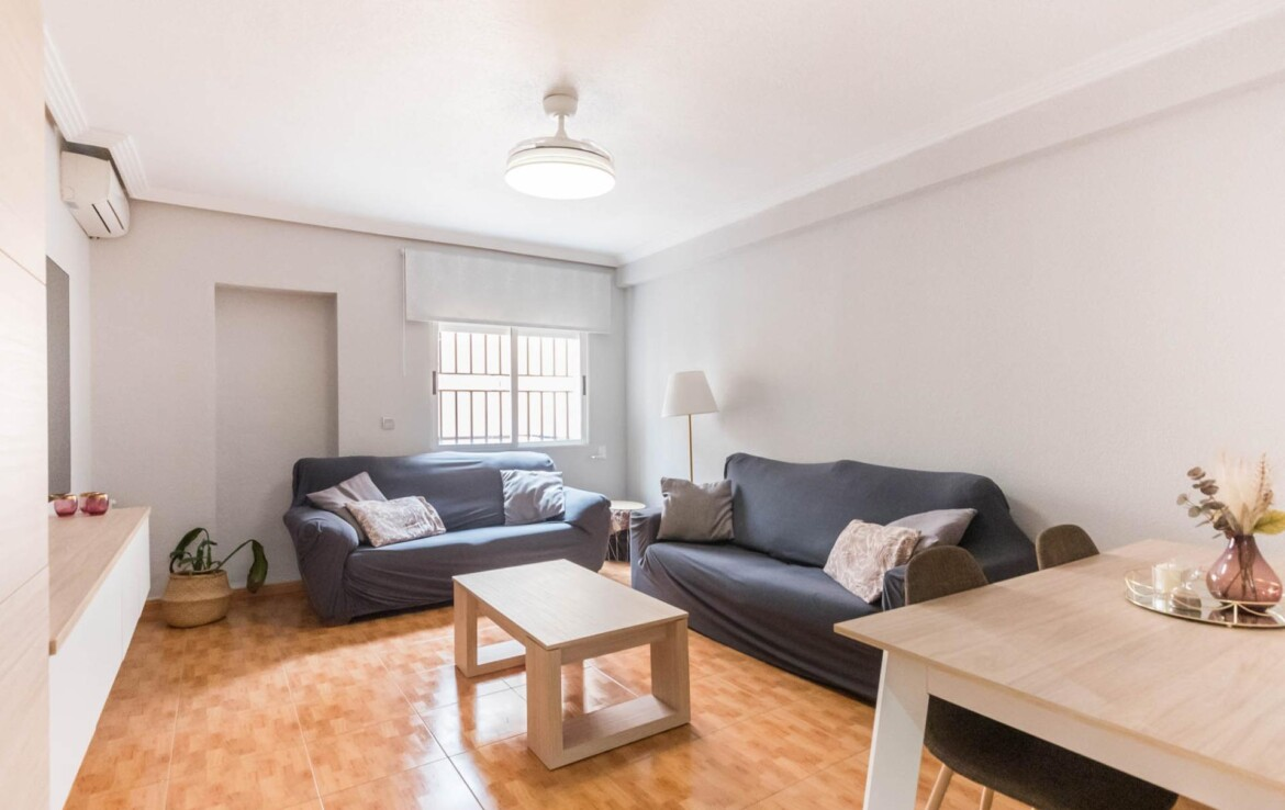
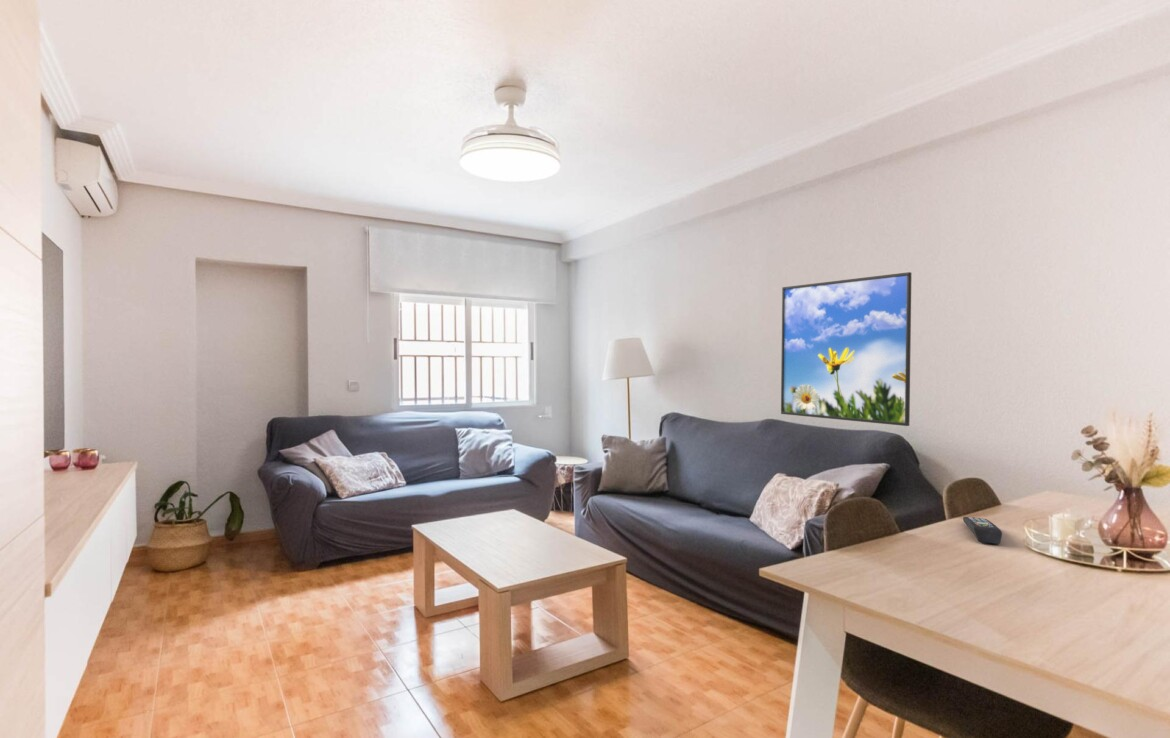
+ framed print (839, 350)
+ remote control (981, 527)
